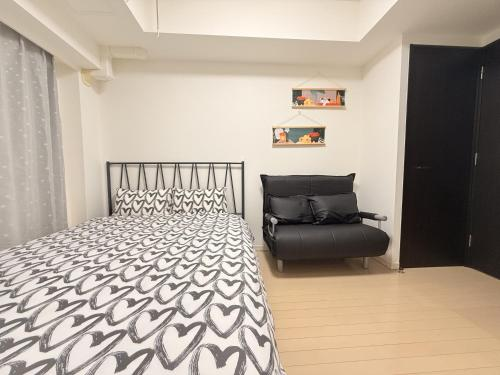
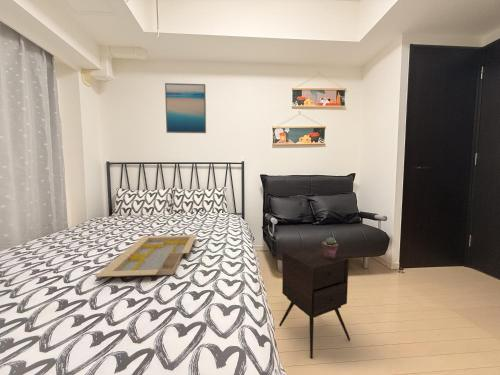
+ serving tray (157, 253)
+ side table (314, 294)
+ wall art (186, 108)
+ potted succulent (330, 246)
